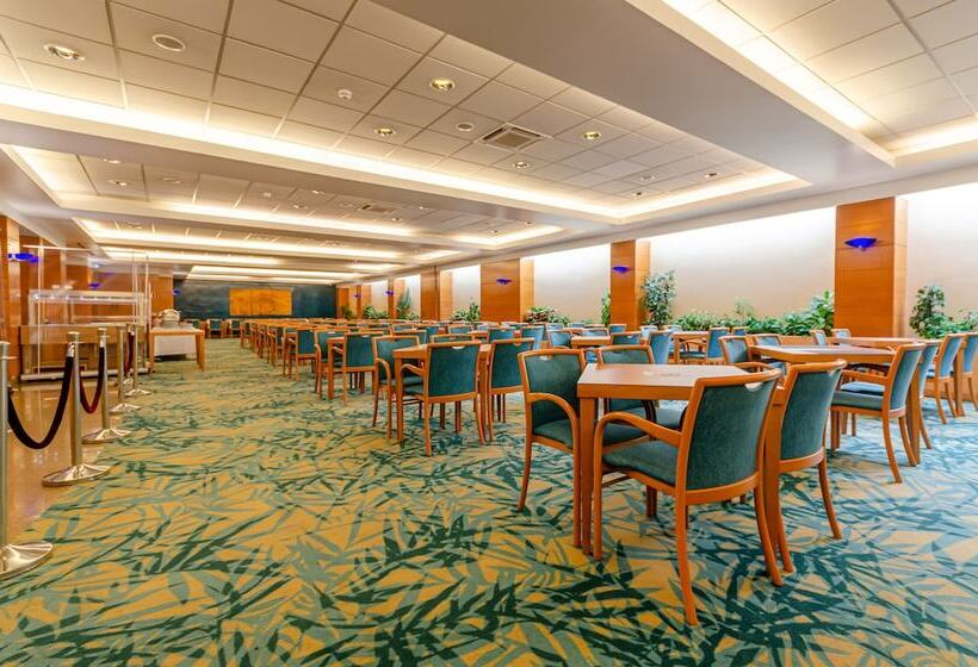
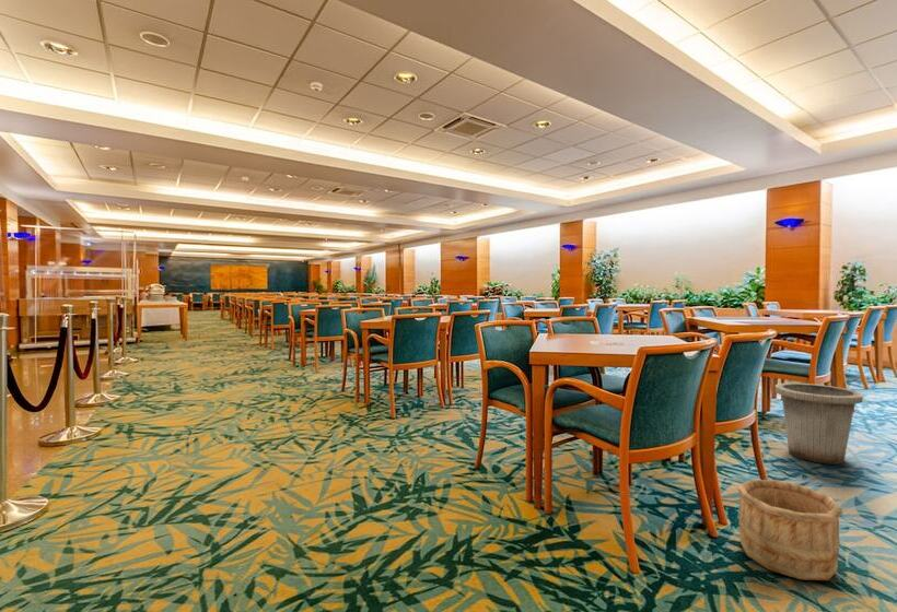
+ trash can (816, 423)
+ wooden bucket (787, 526)
